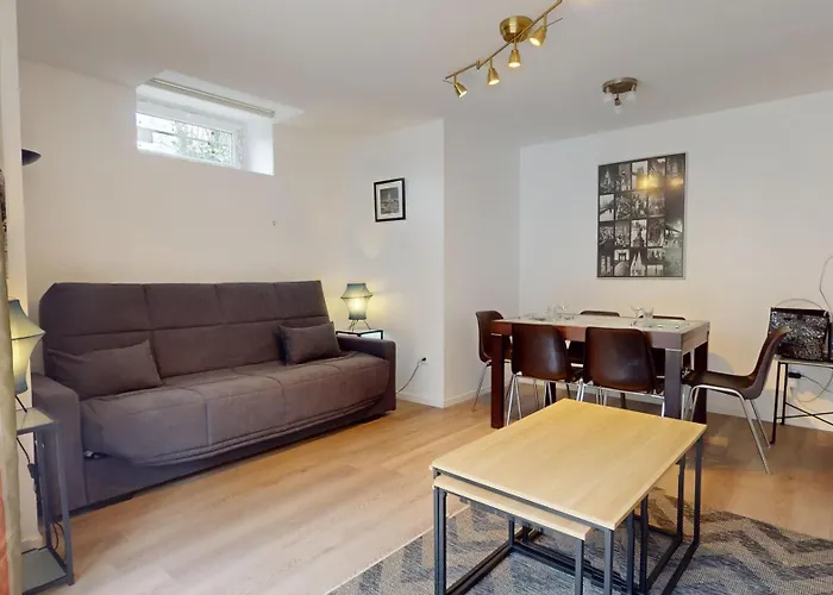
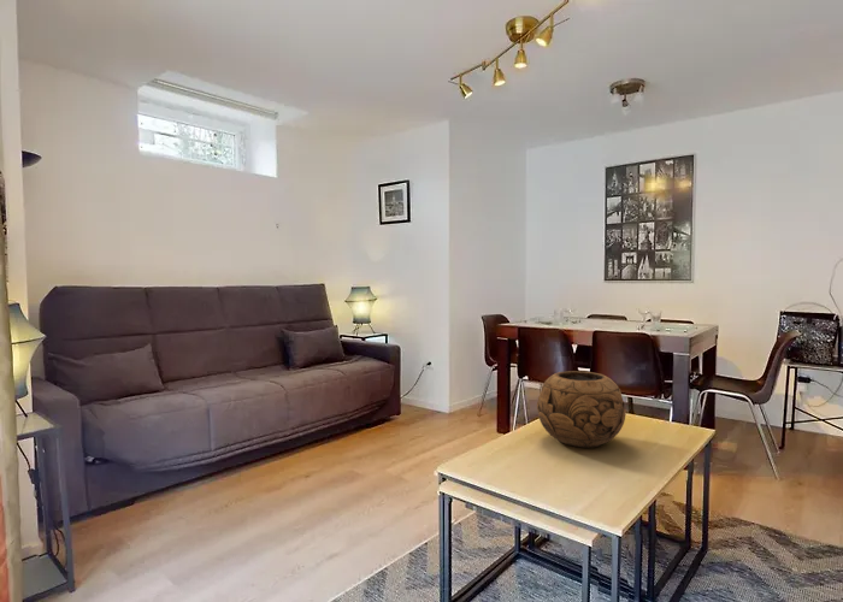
+ decorative bowl (579, 407)
